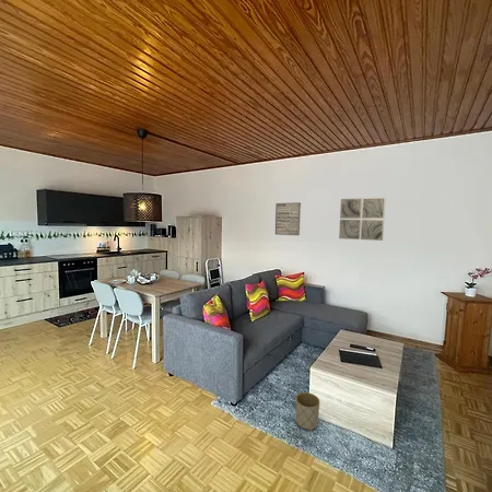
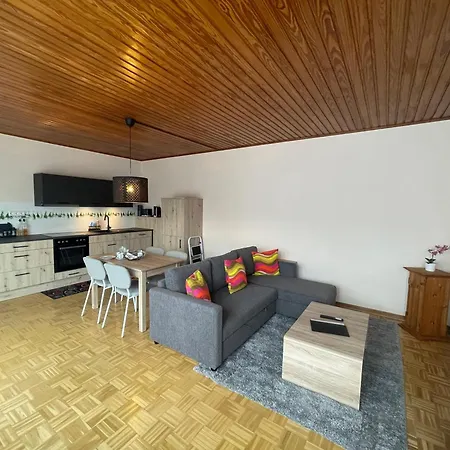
- planter (306, 411)
- wall art (288, 219)
- wall art (360, 218)
